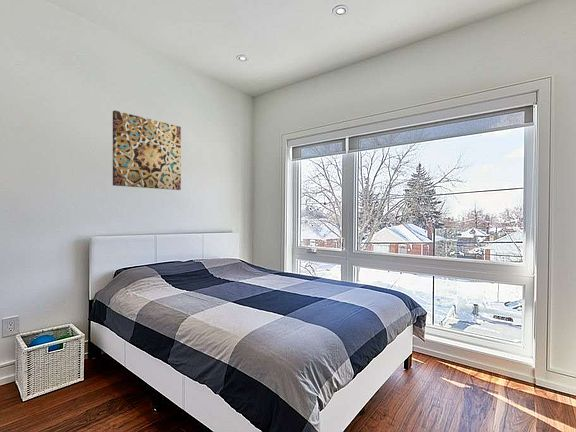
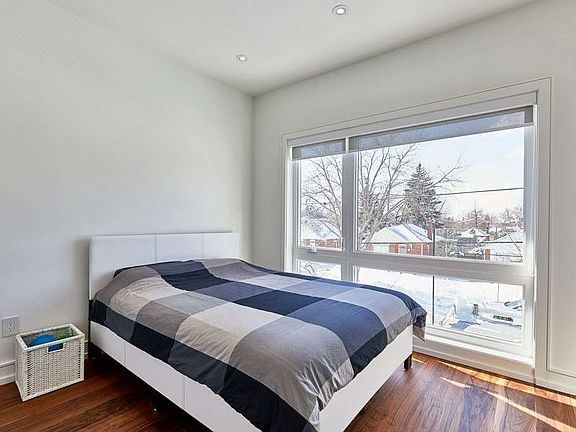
- wall art (149, 153)
